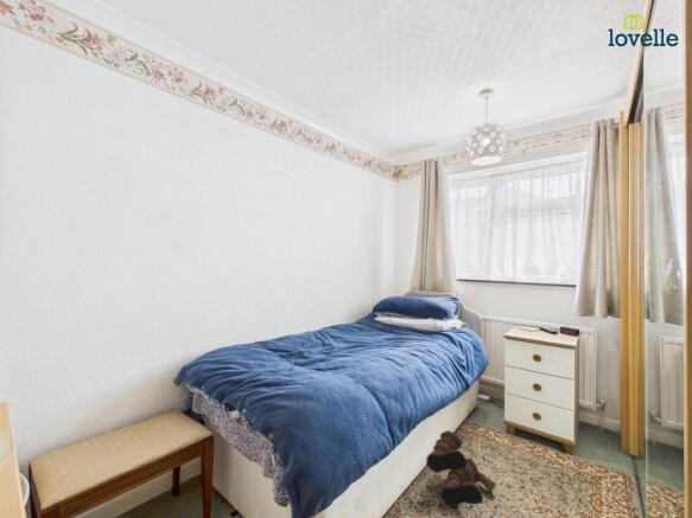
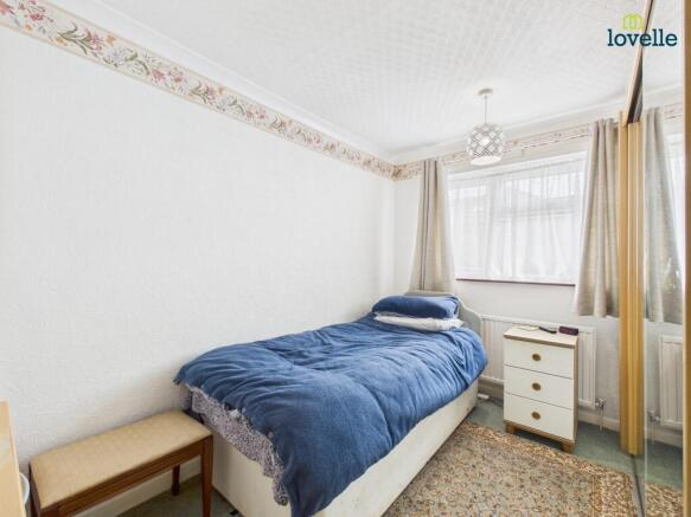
- boots (461, 463)
